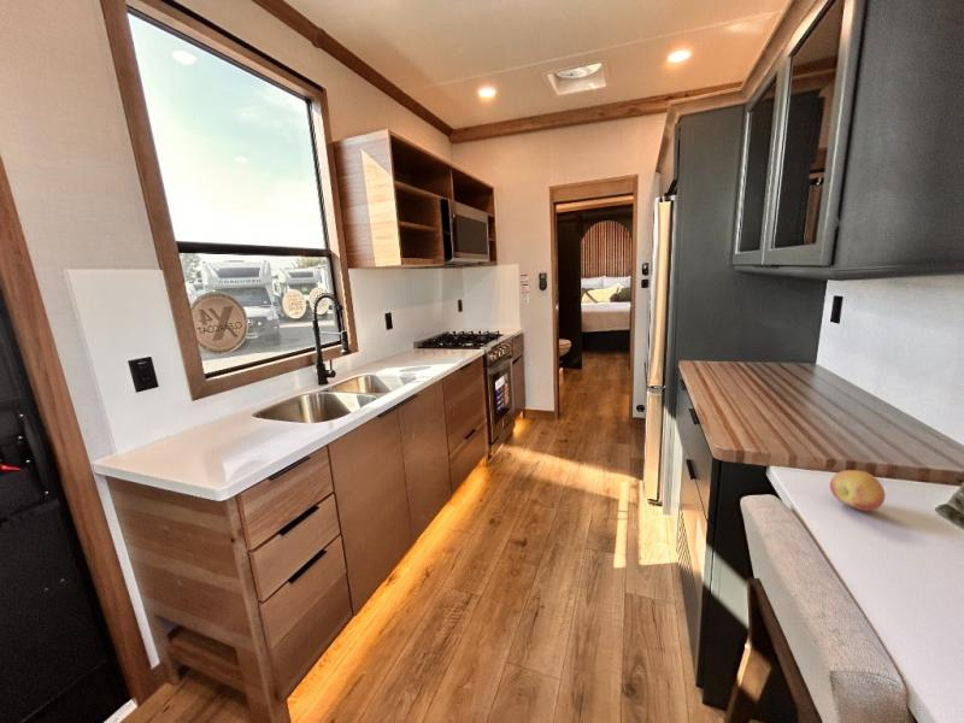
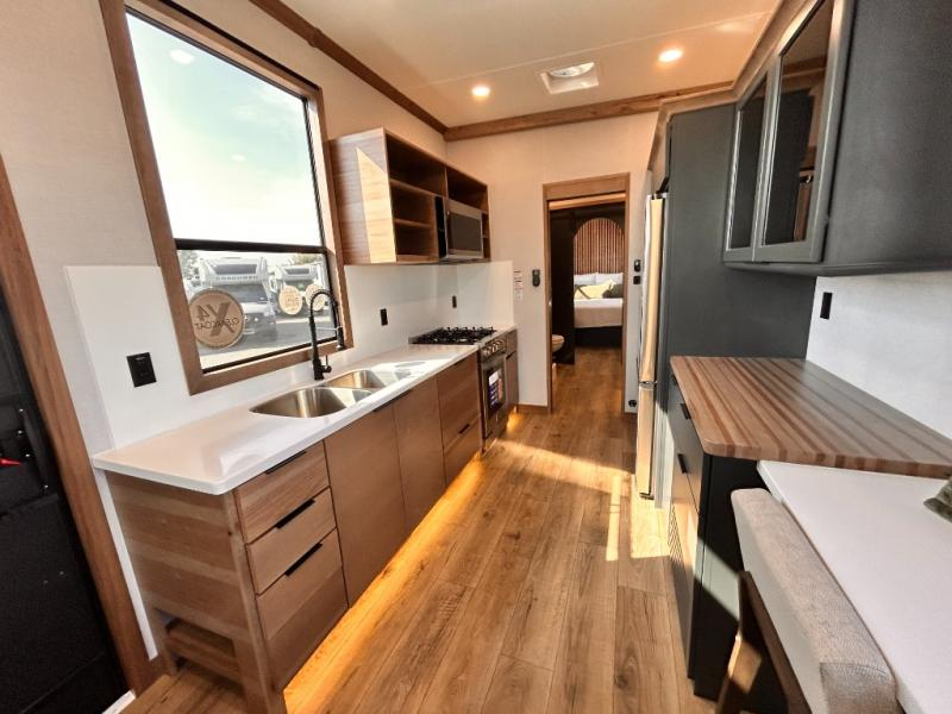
- fruit (857, 488)
